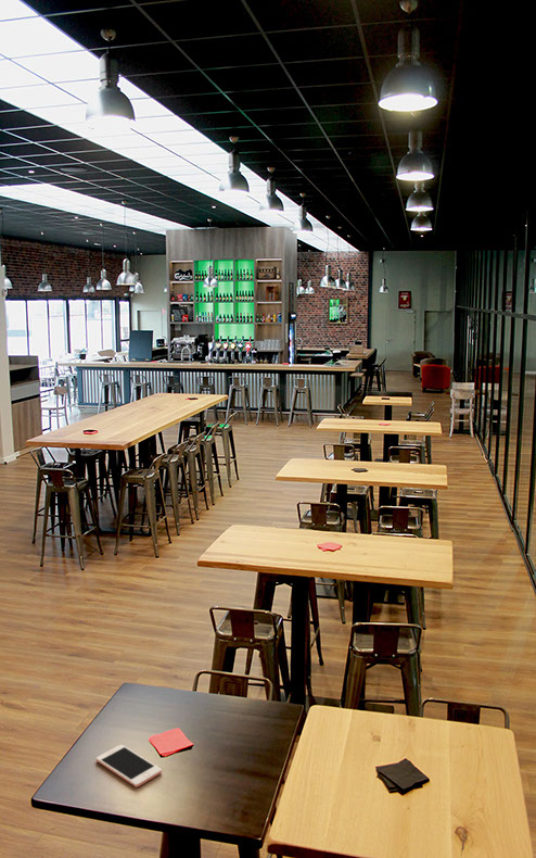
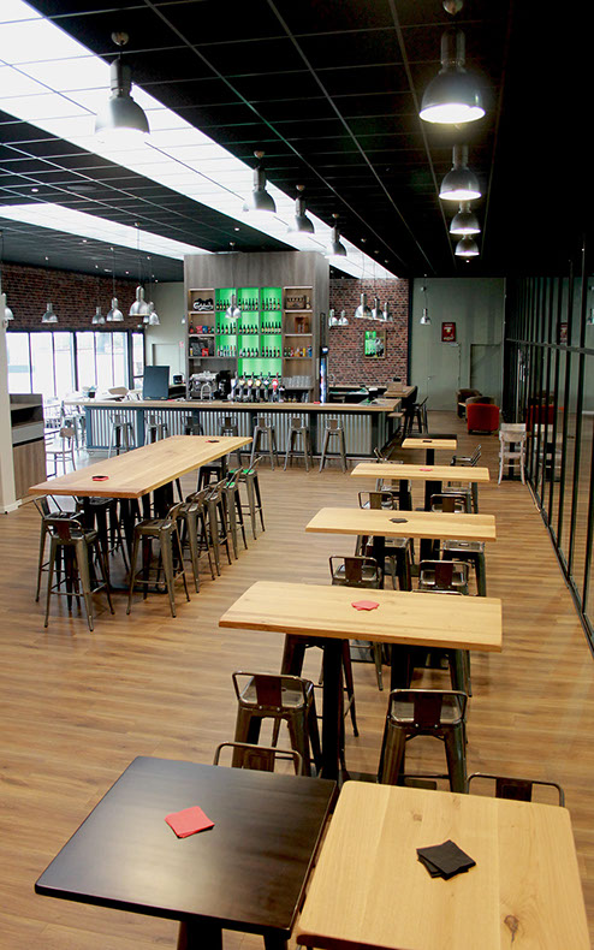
- cell phone (128, 765)
